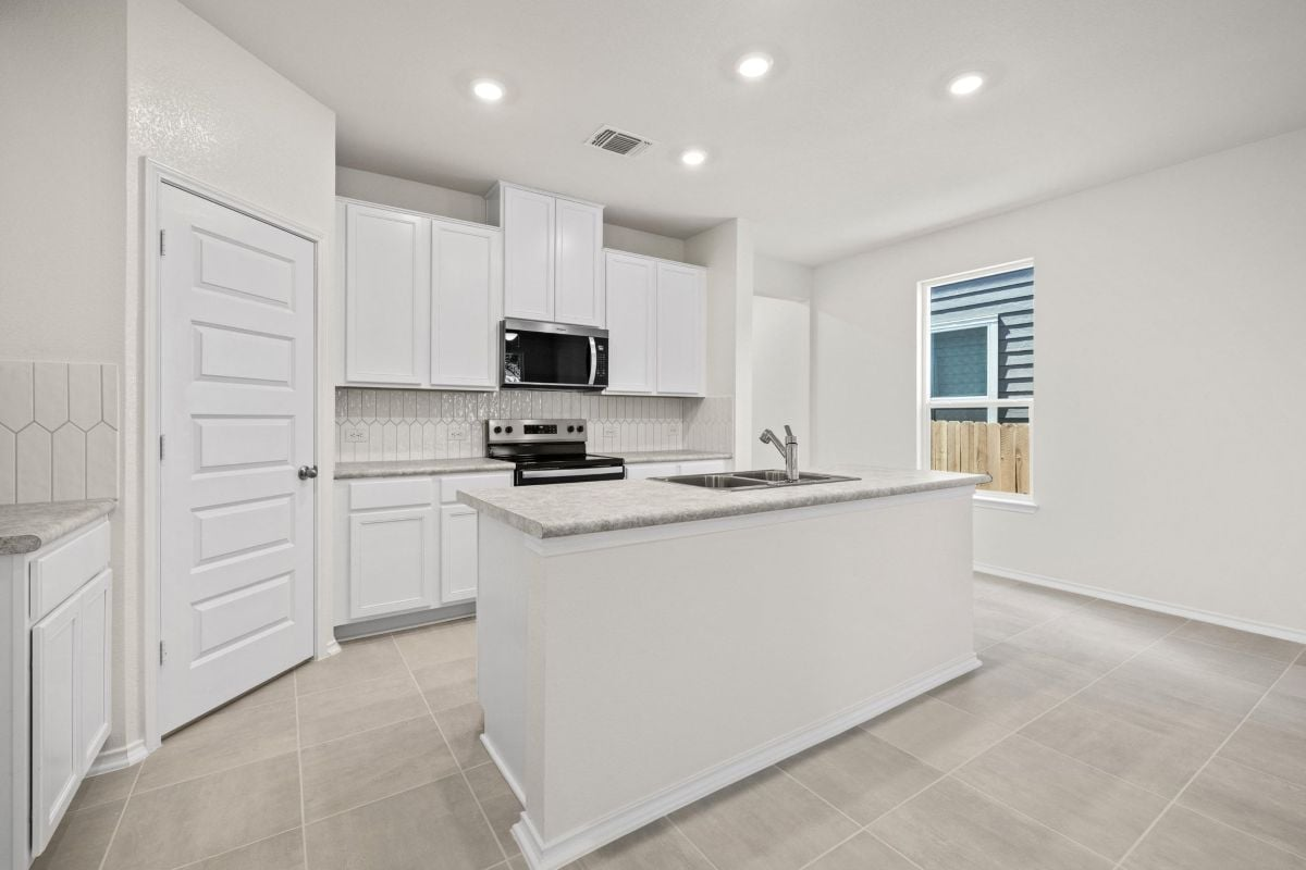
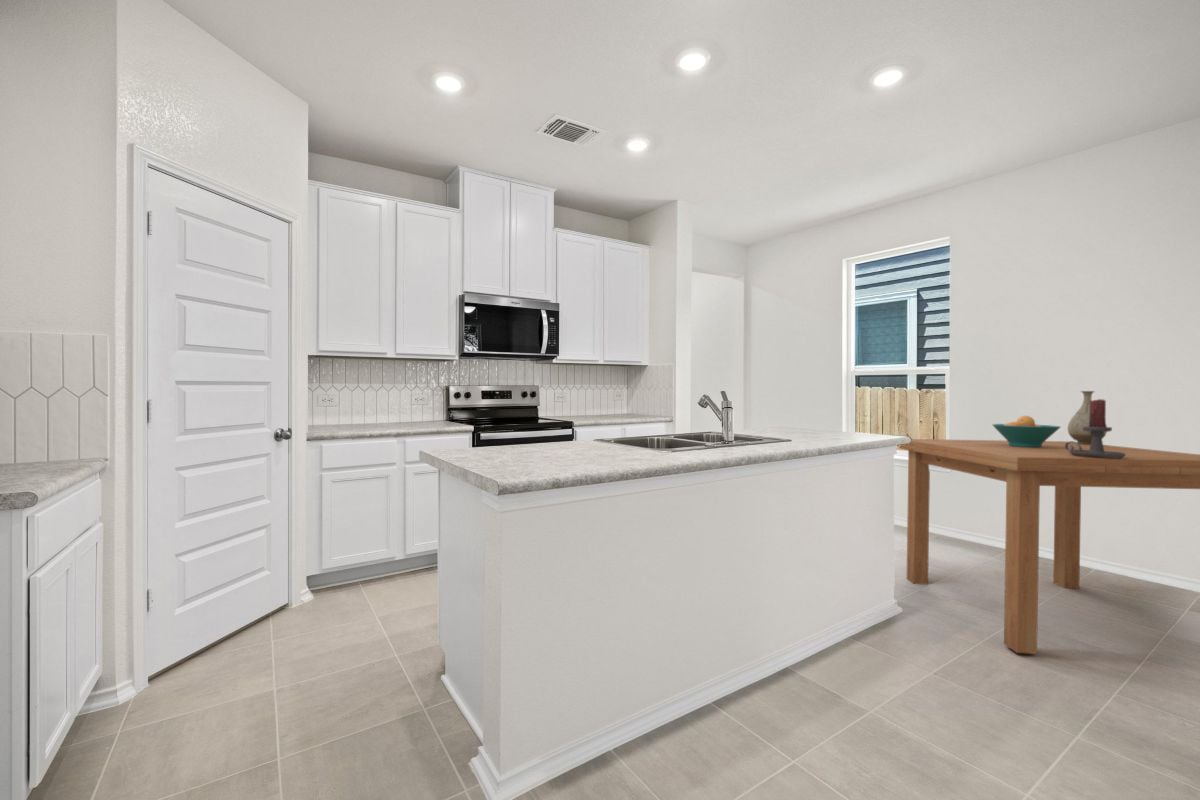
+ candle holder (1091, 427)
+ fruit bowl (1025, 430)
+ vase (1087, 417)
+ dining table (1054, 530)
